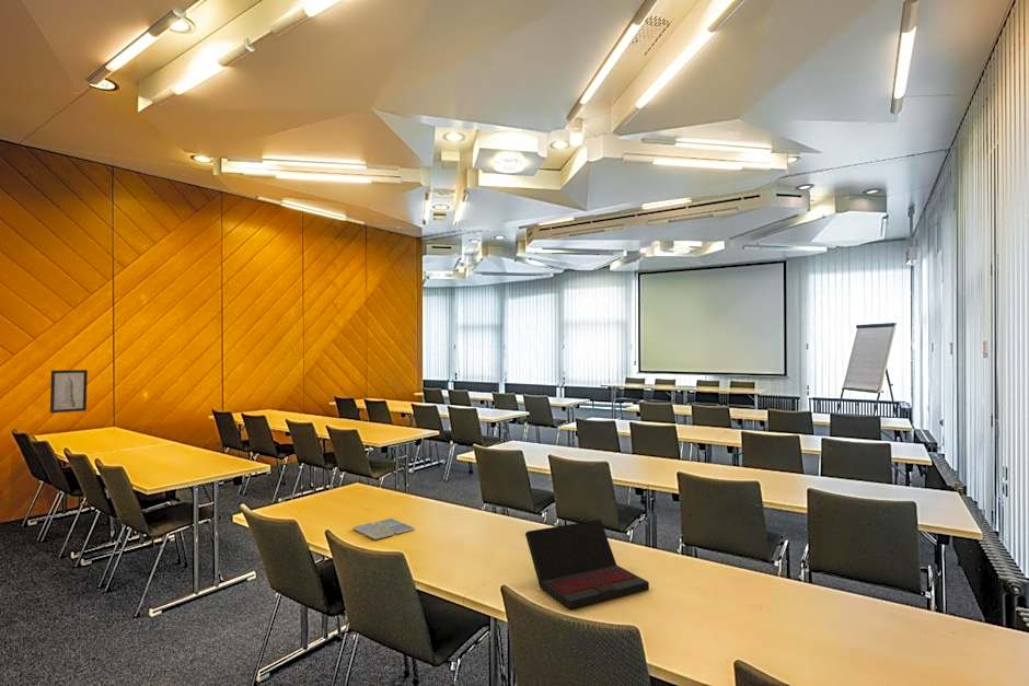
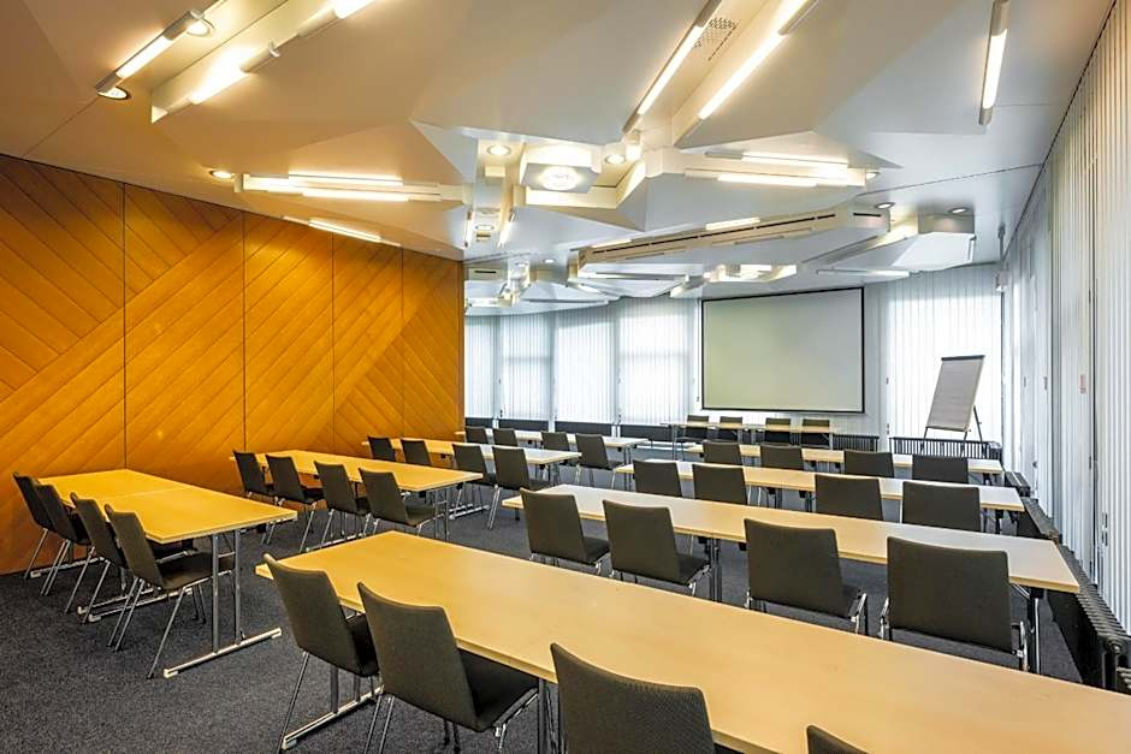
- laptop (585, 558)
- wall art (69, 391)
- drink coaster (383, 527)
